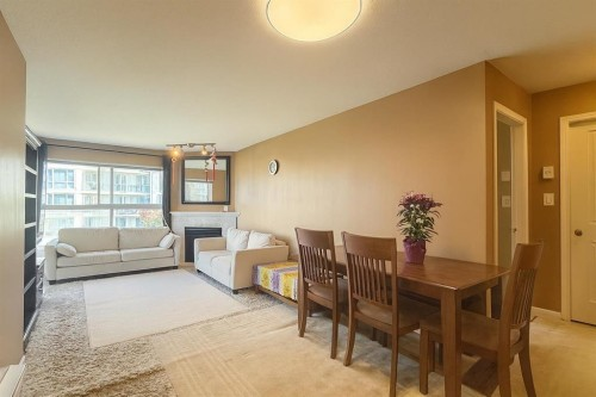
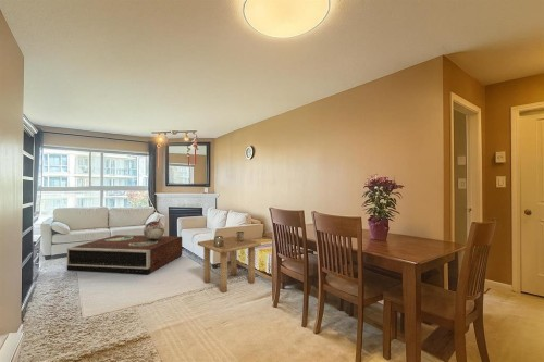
+ stereo (129, 251)
+ reflective sphere (153, 230)
+ side table (231, 258)
